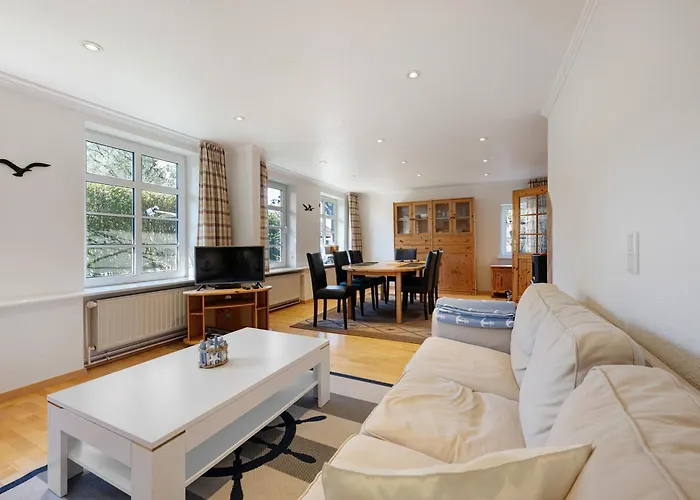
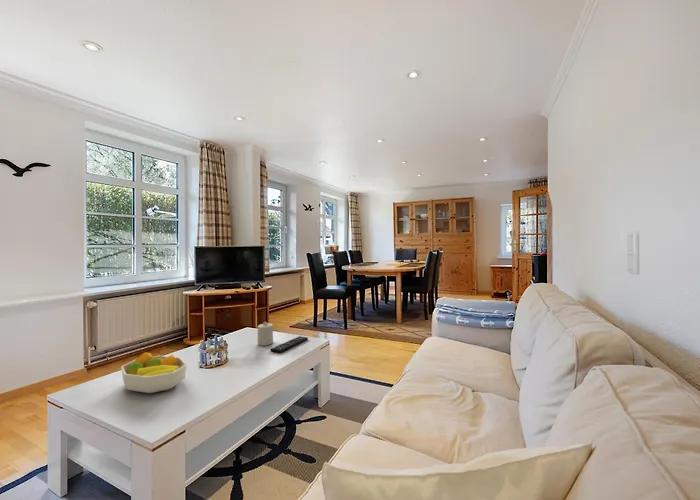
+ fruit bowl (154, 370)
+ candle (265, 332)
+ remote control (290, 343)
